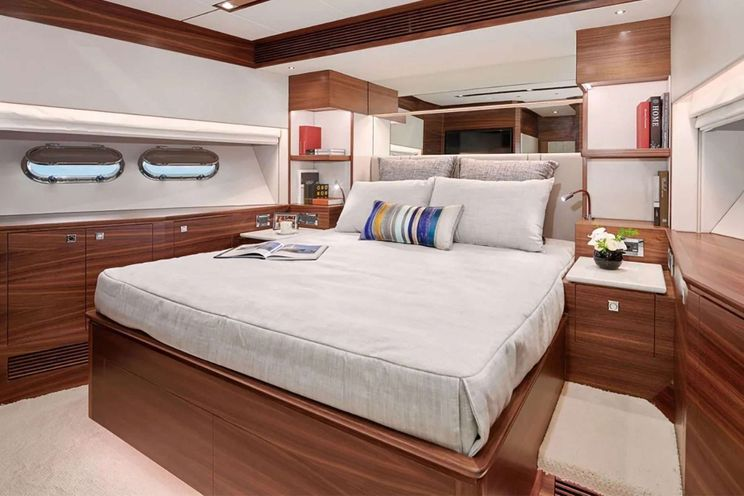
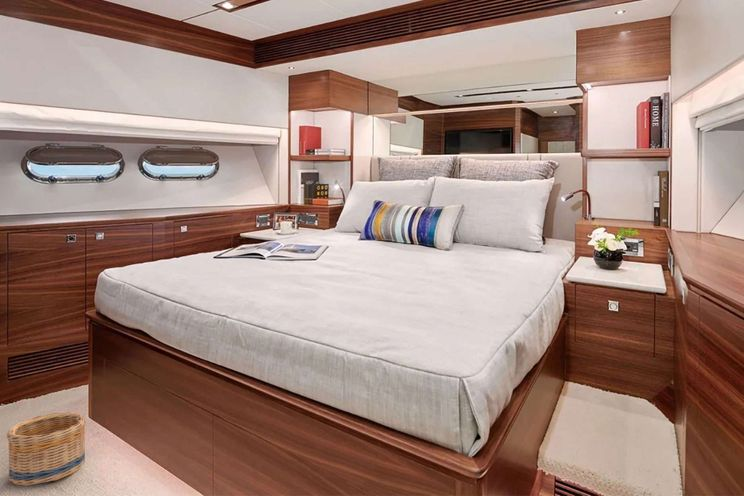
+ basket (48, 446)
